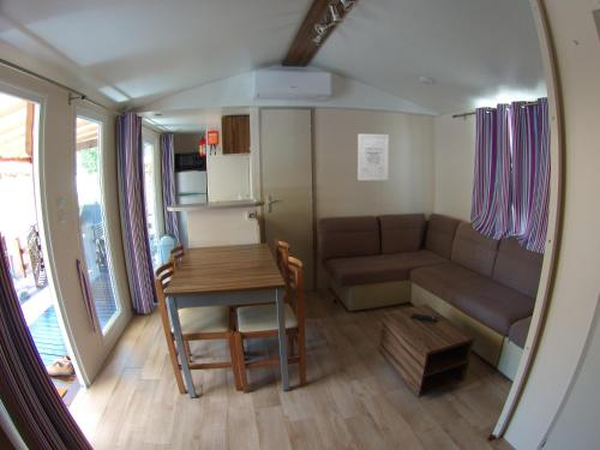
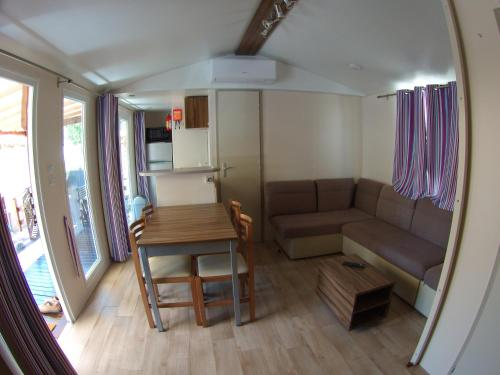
- wall art (373, 157)
